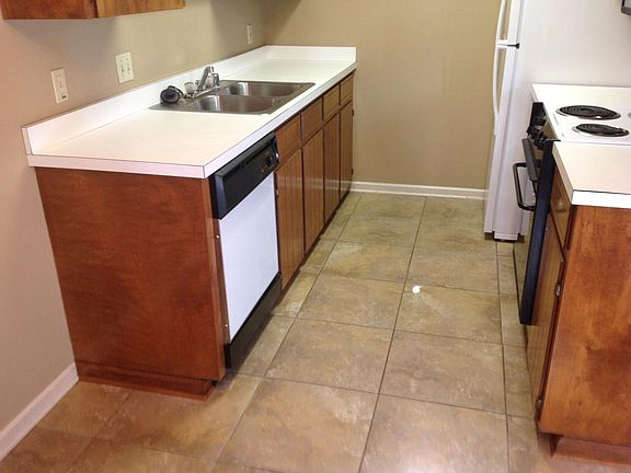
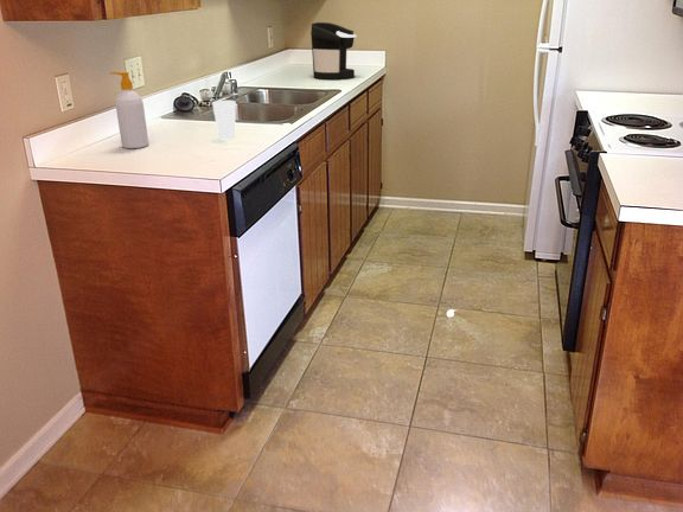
+ coffee maker (334, 50)
+ soap bottle (128, 109)
+ cup (225, 120)
